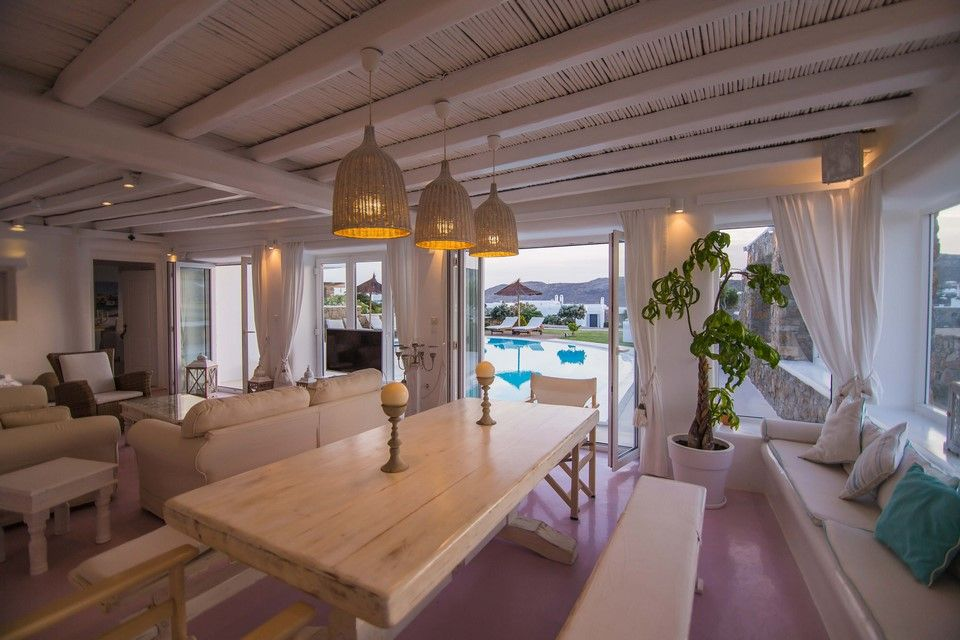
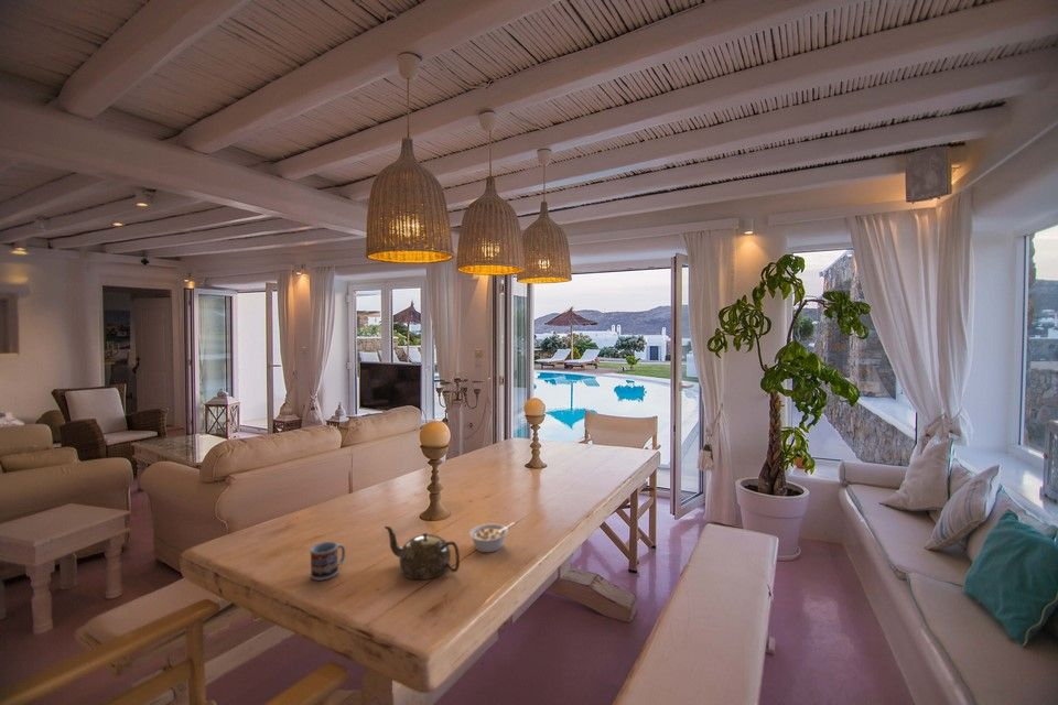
+ teapot (421, 550)
+ cup (328, 558)
+ legume (489, 536)
